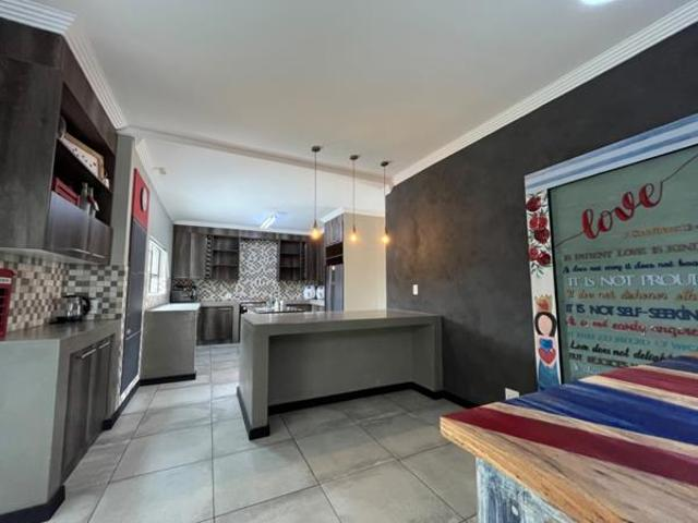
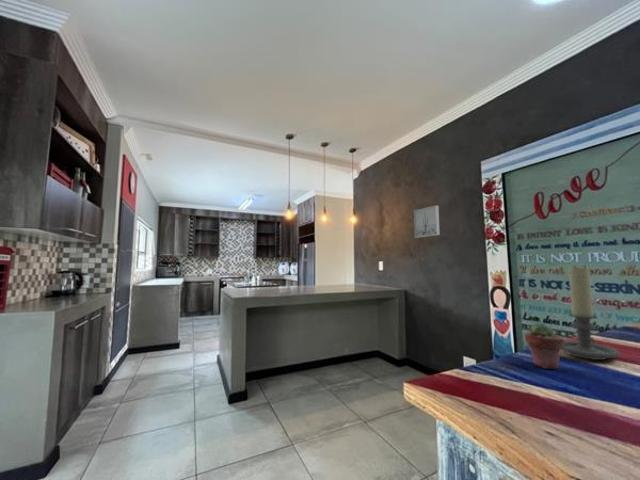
+ potted succulent (543, 343)
+ wall art (426, 222)
+ candle holder (583, 309)
